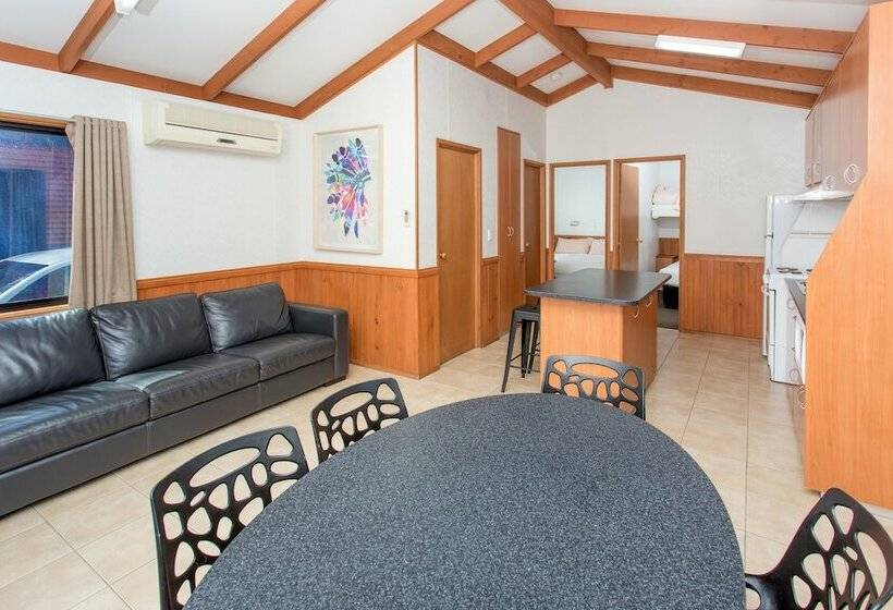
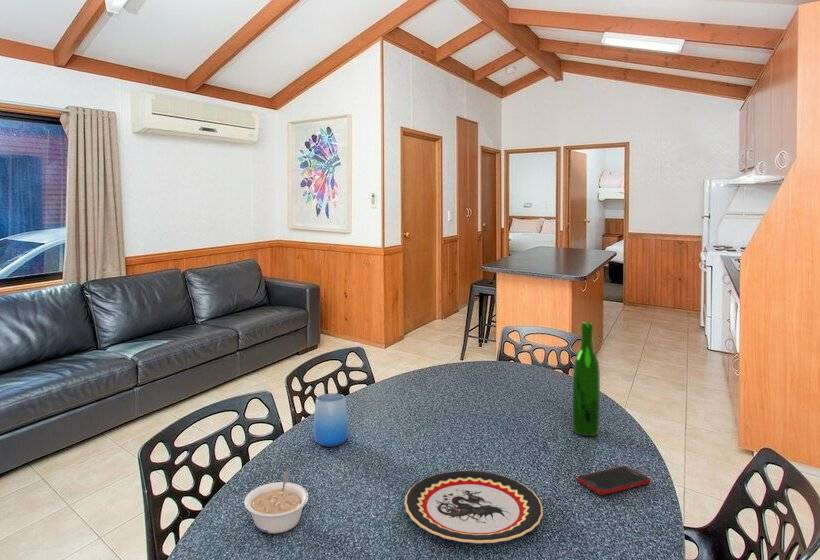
+ cell phone (613, 480)
+ plate (472, 506)
+ wine bottle (586, 377)
+ legume (276, 505)
+ cup (331, 419)
